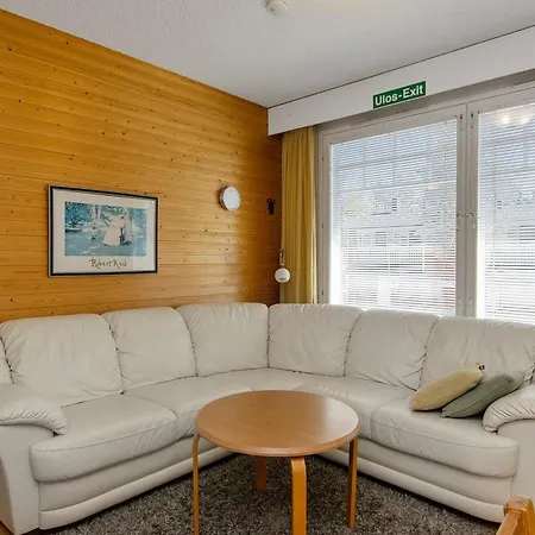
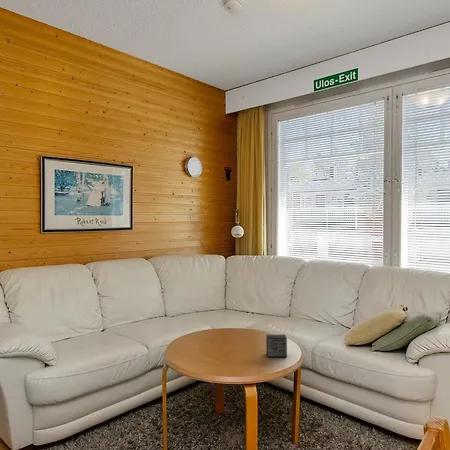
+ small box (276, 345)
